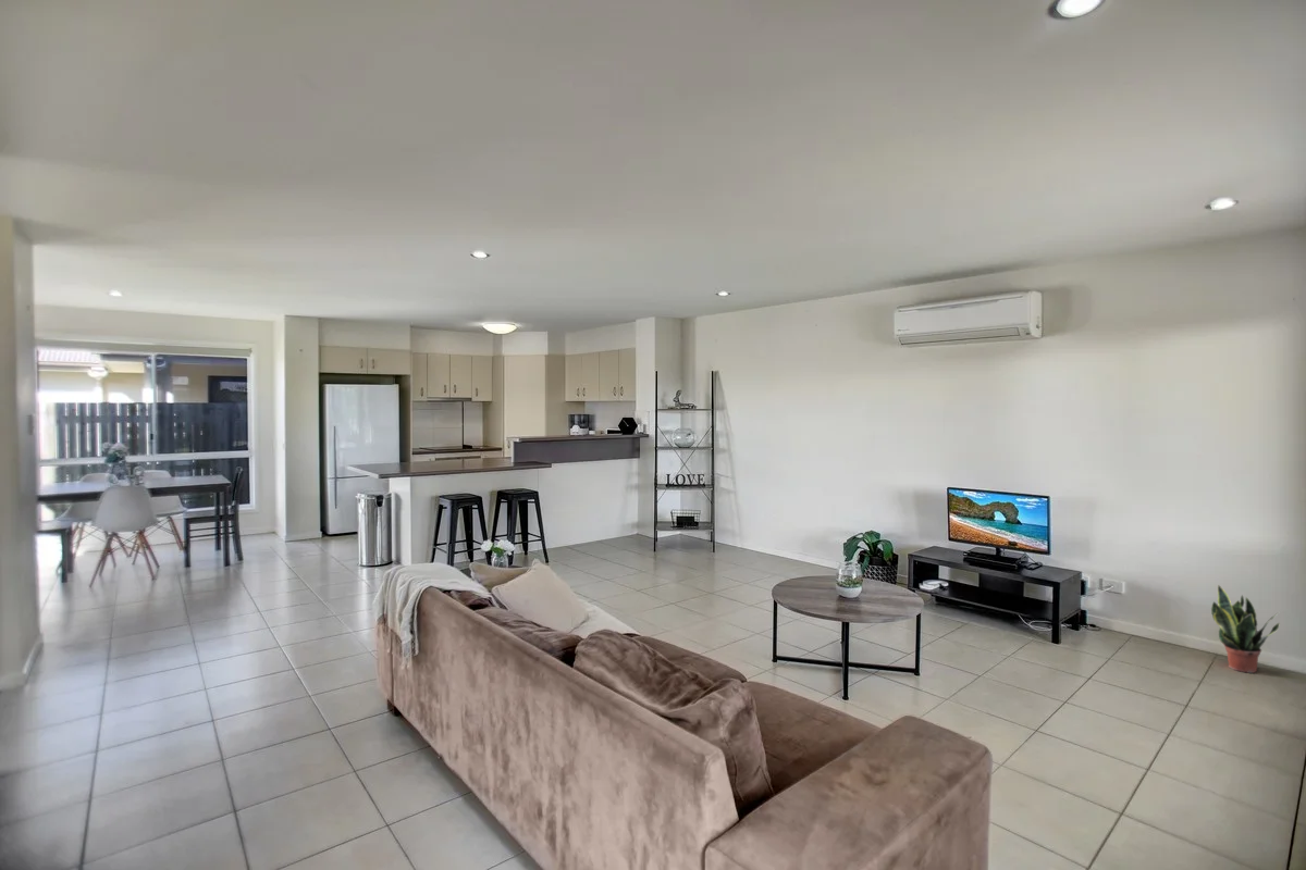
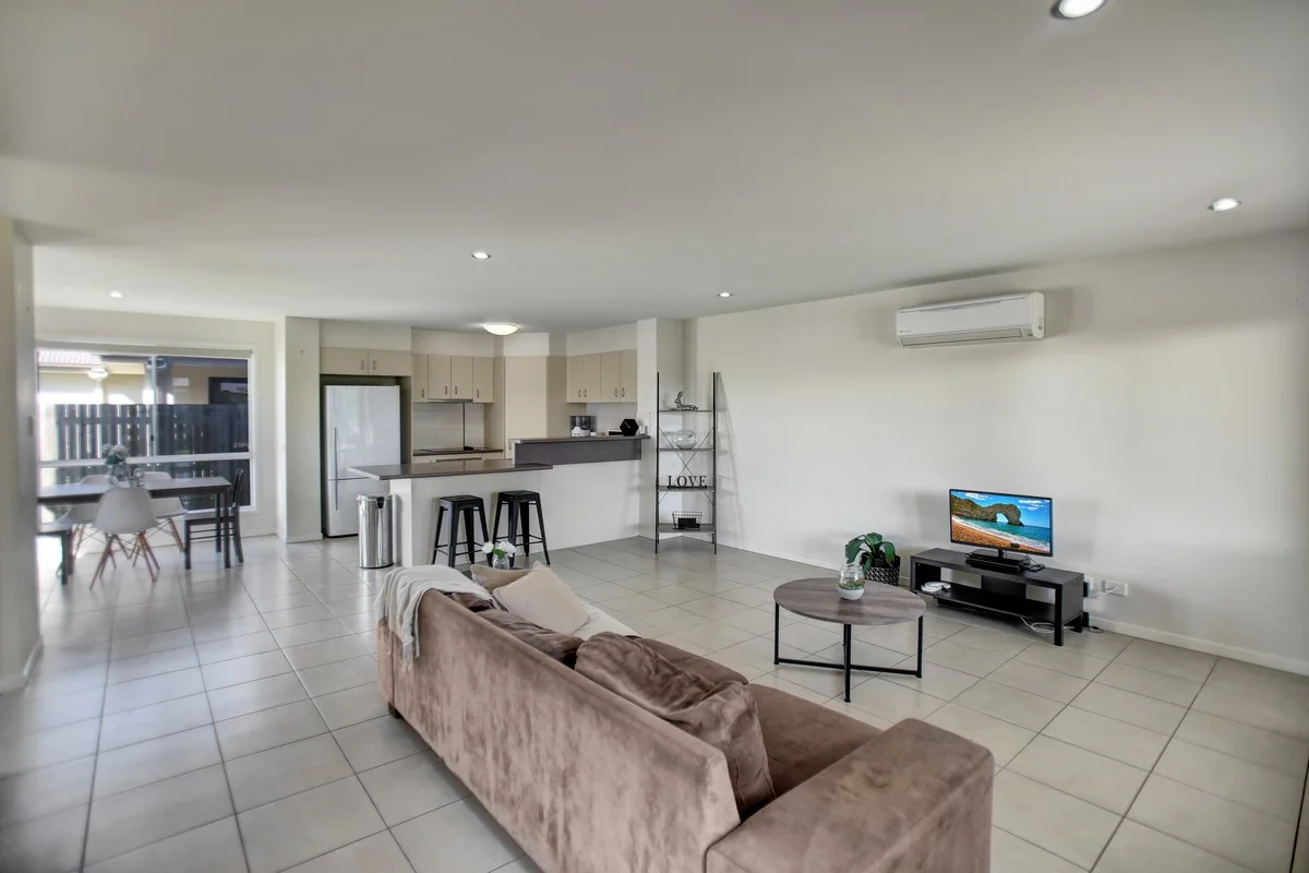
- potted plant (1242, 630)
